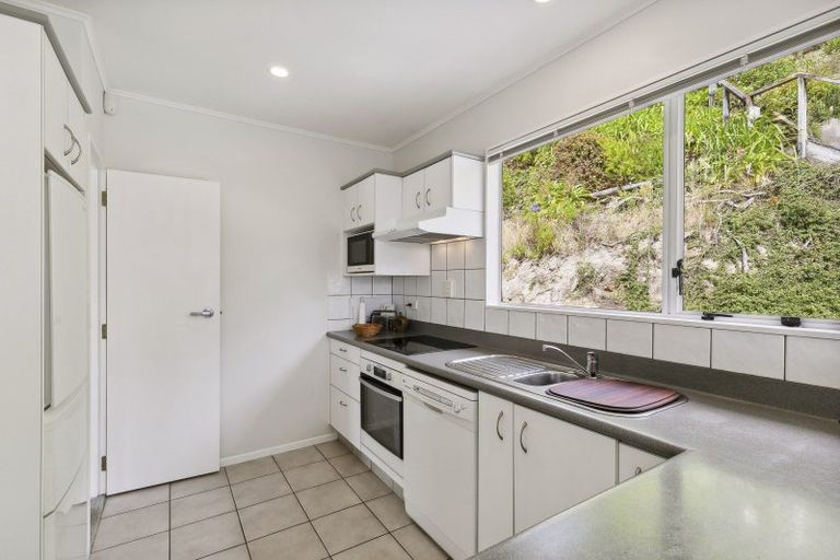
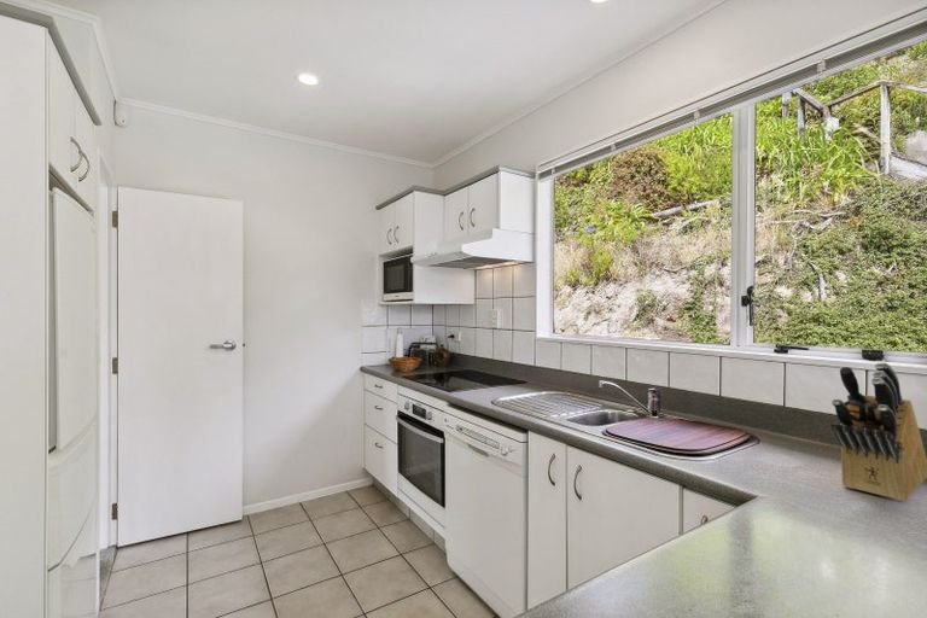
+ knife block (880, 422)
